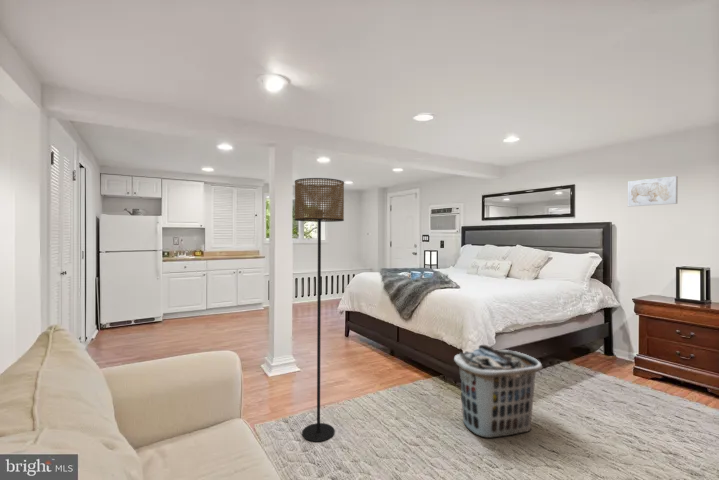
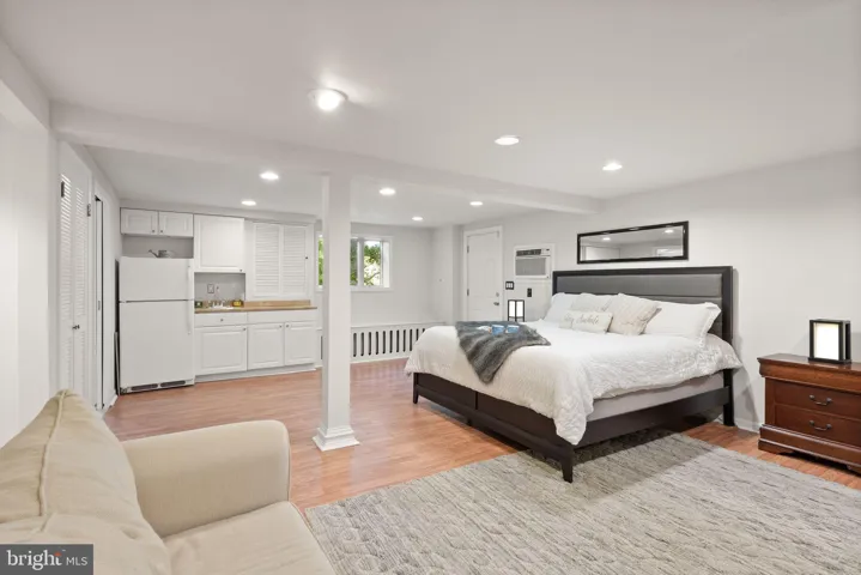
- floor lamp (319, 307)
- wall art (651, 192)
- clothes hamper (496, 385)
